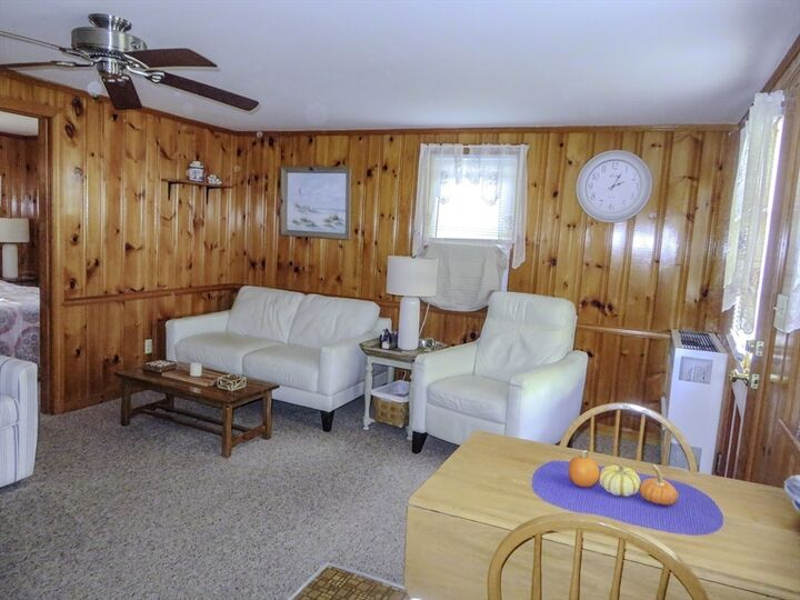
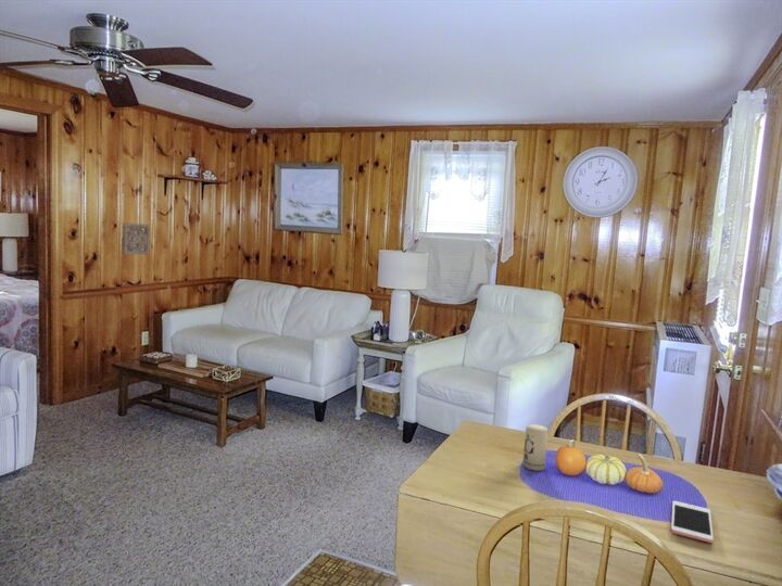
+ candle (534, 447)
+ wall ornament (136, 239)
+ cell phone (691, 520)
